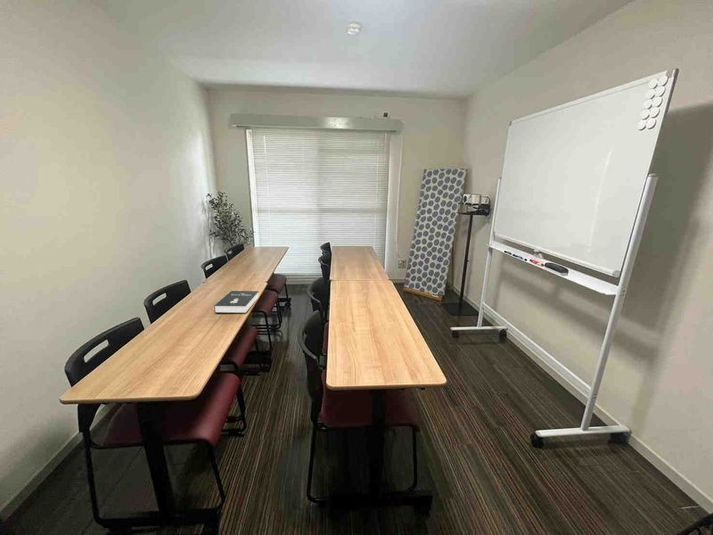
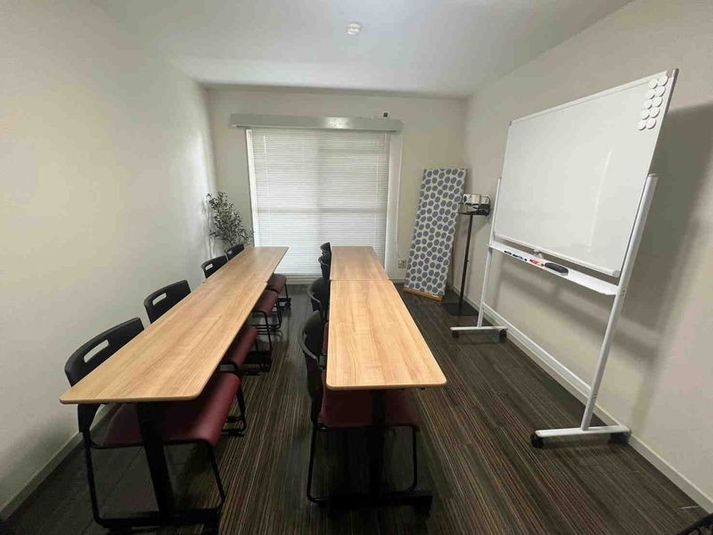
- booklet (238, 301)
